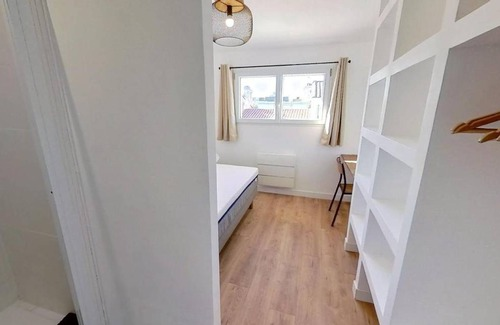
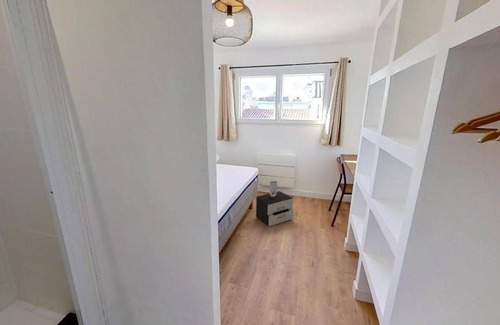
+ nightstand (275, 201)
